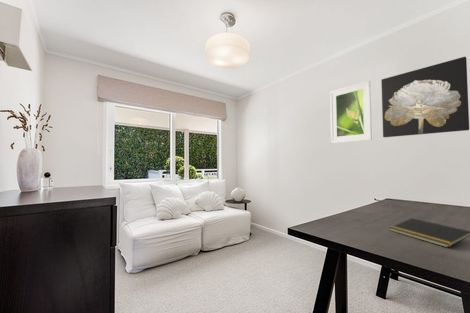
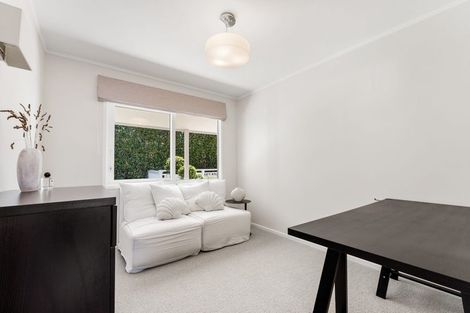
- wall art (420, 101)
- notepad (427, 230)
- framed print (349, 114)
